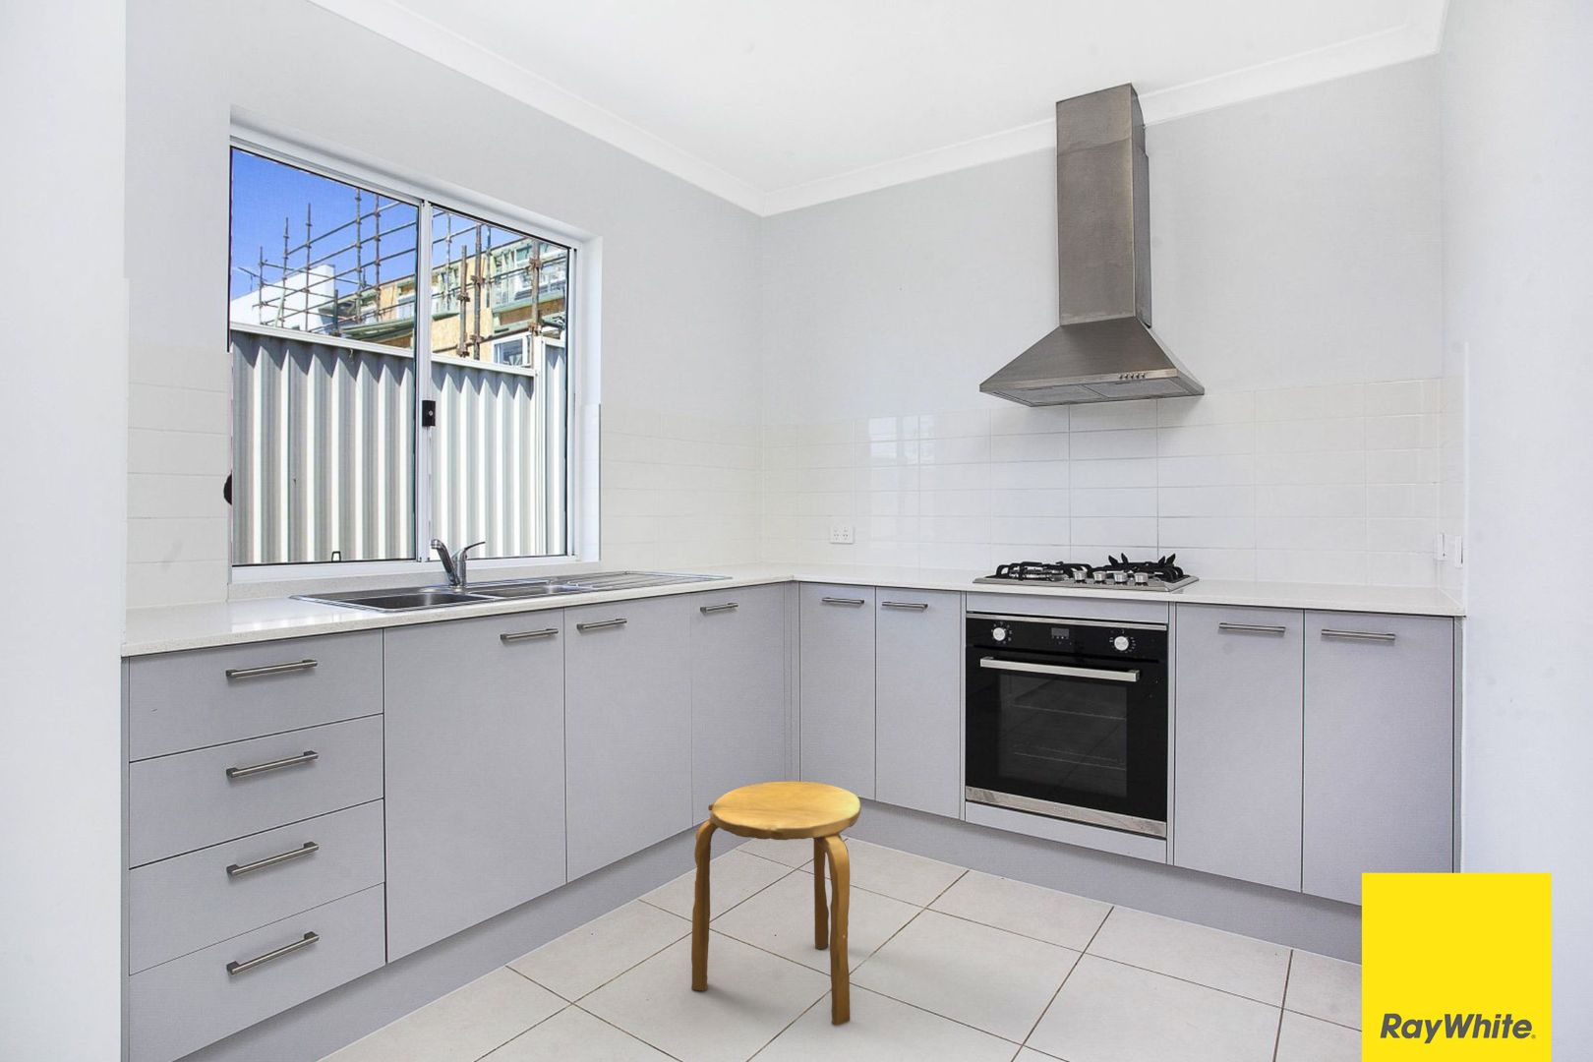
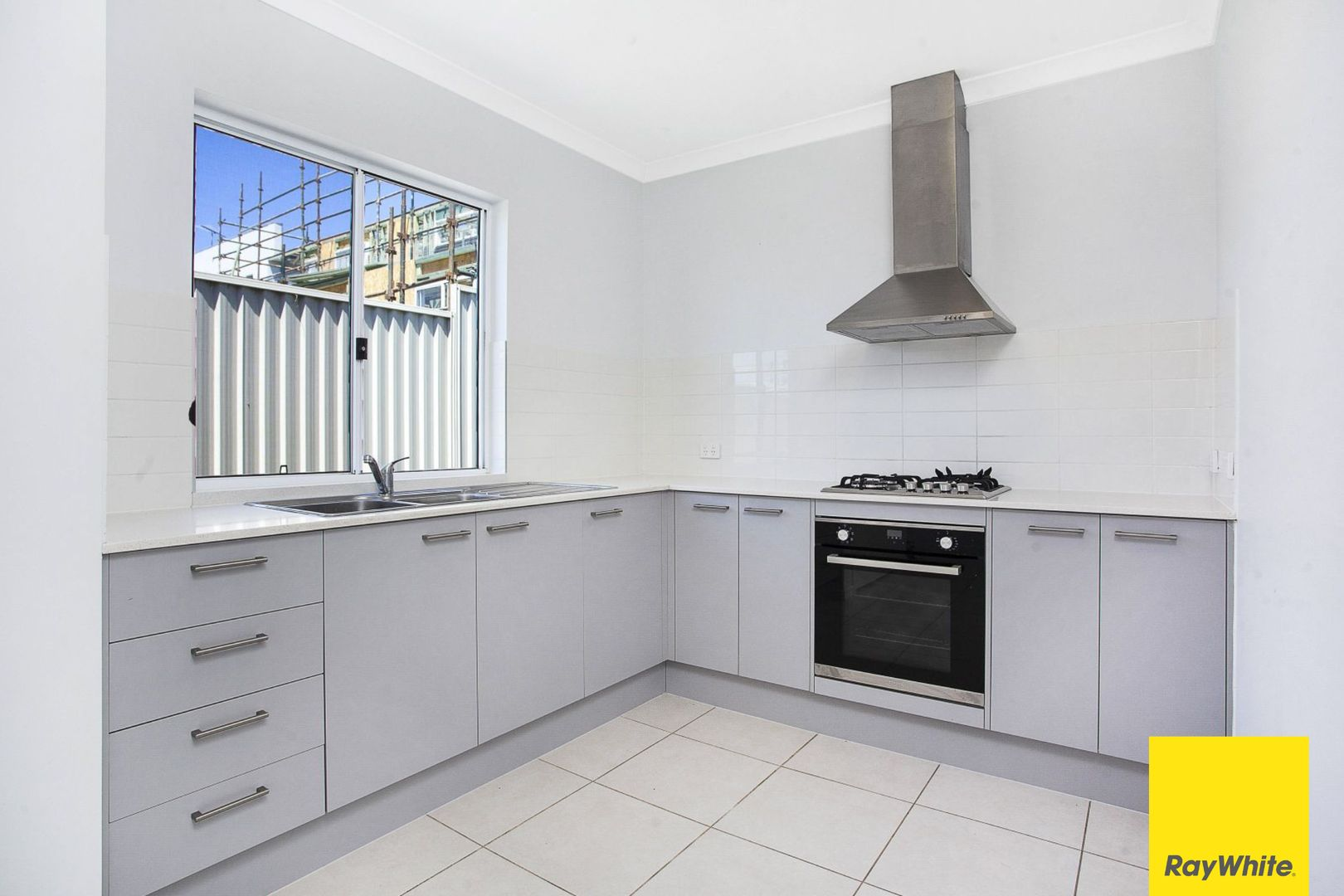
- stool (814, 894)
